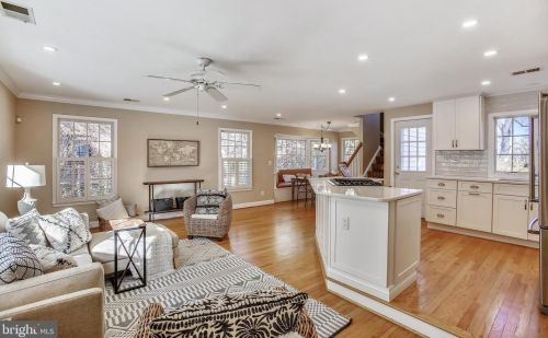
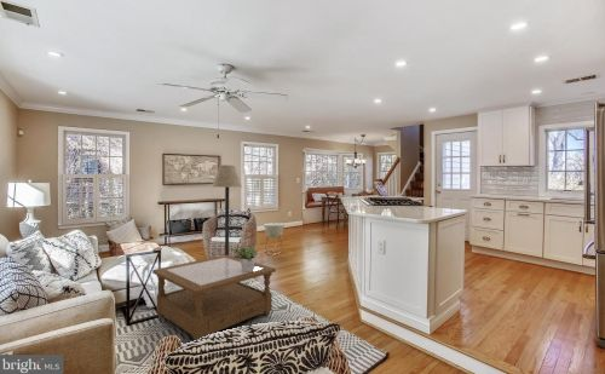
+ planter (273, 237)
+ potted plant (244, 258)
+ floor lamp (226, 219)
+ coffee table (214, 292)
